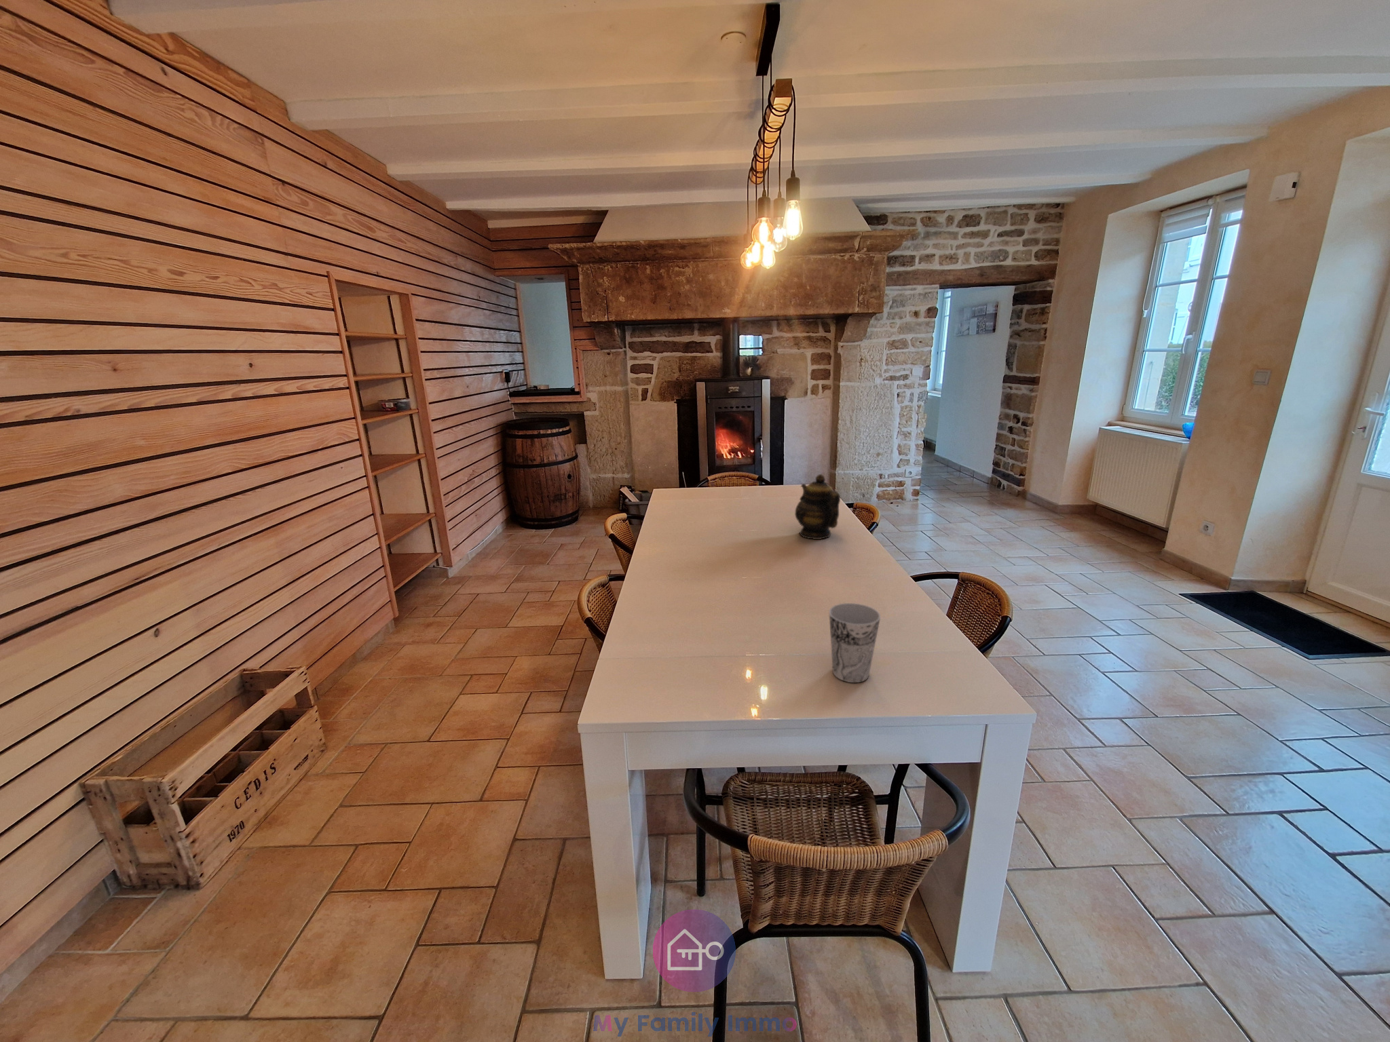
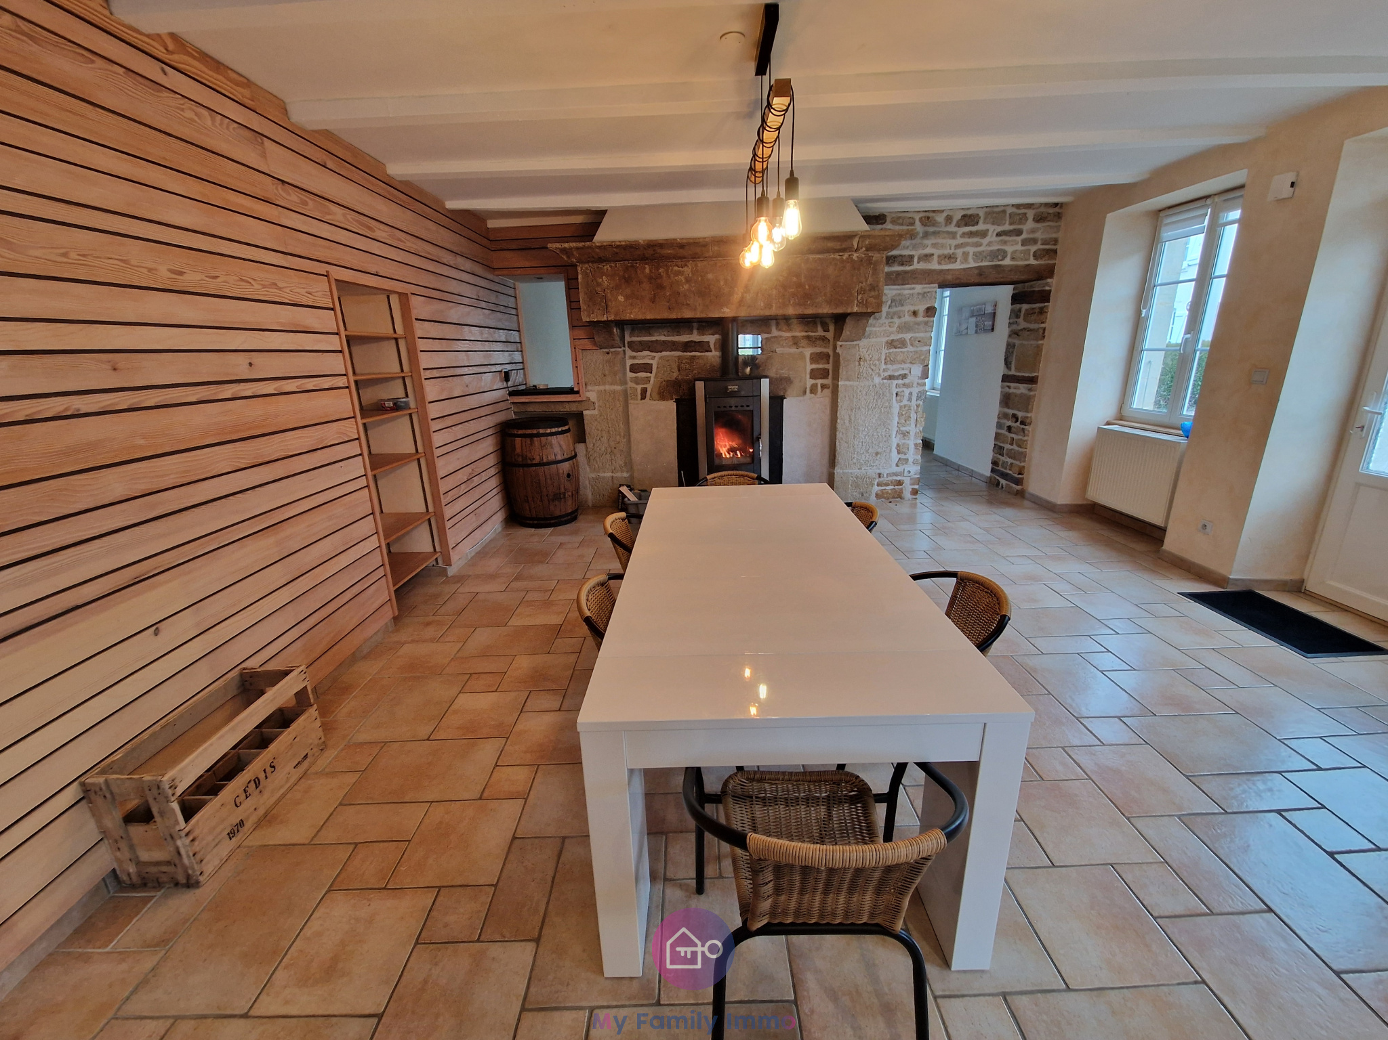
- teapot (818, 505)
- cup (853, 644)
